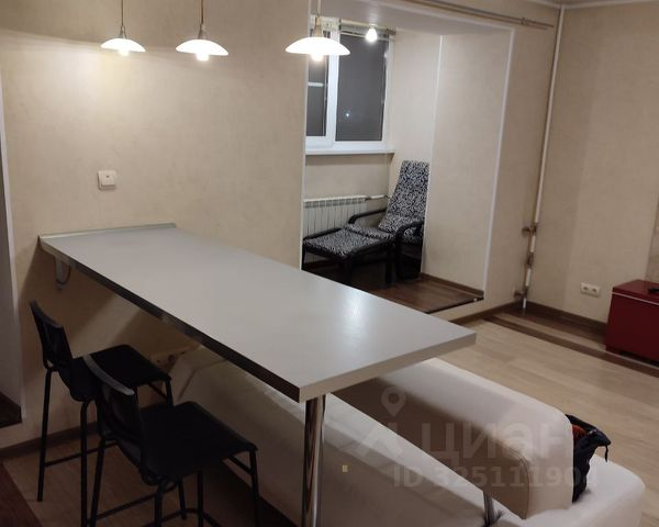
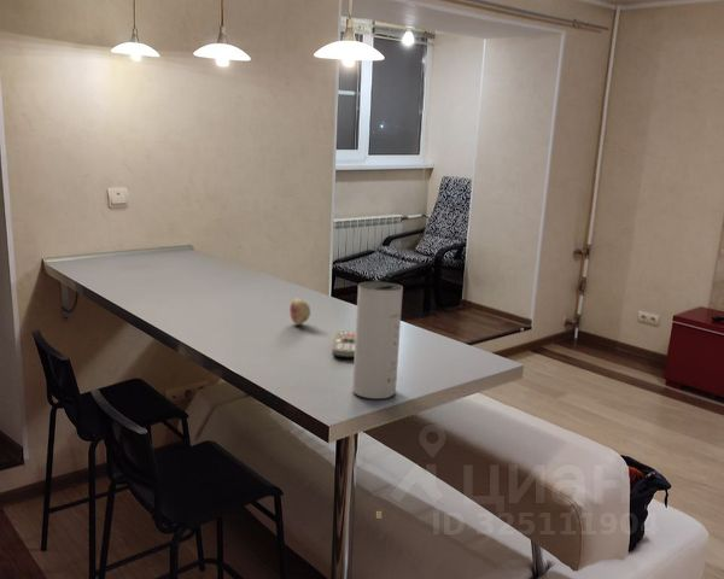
+ remote control (348, 344)
+ fruit (298, 311)
+ speaker (378, 338)
